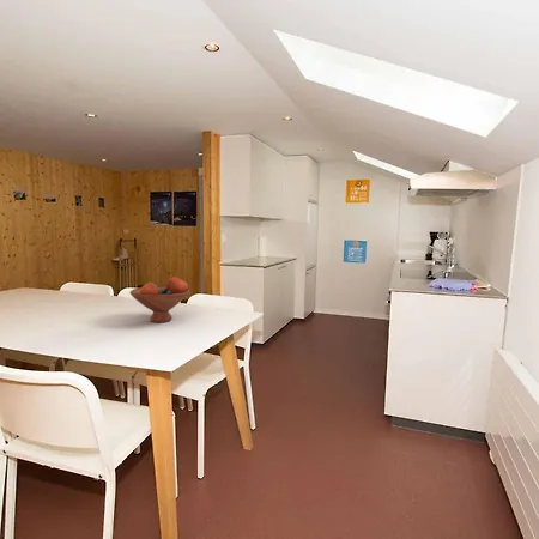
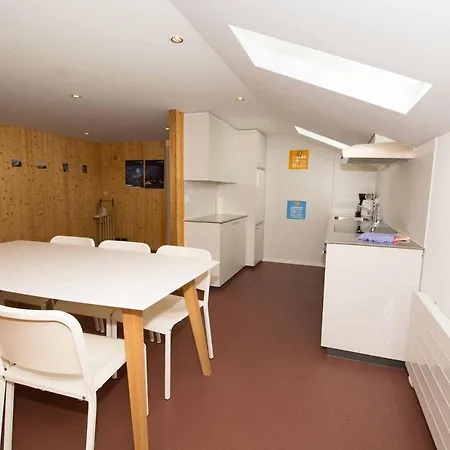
- fruit bowl (161, 299)
